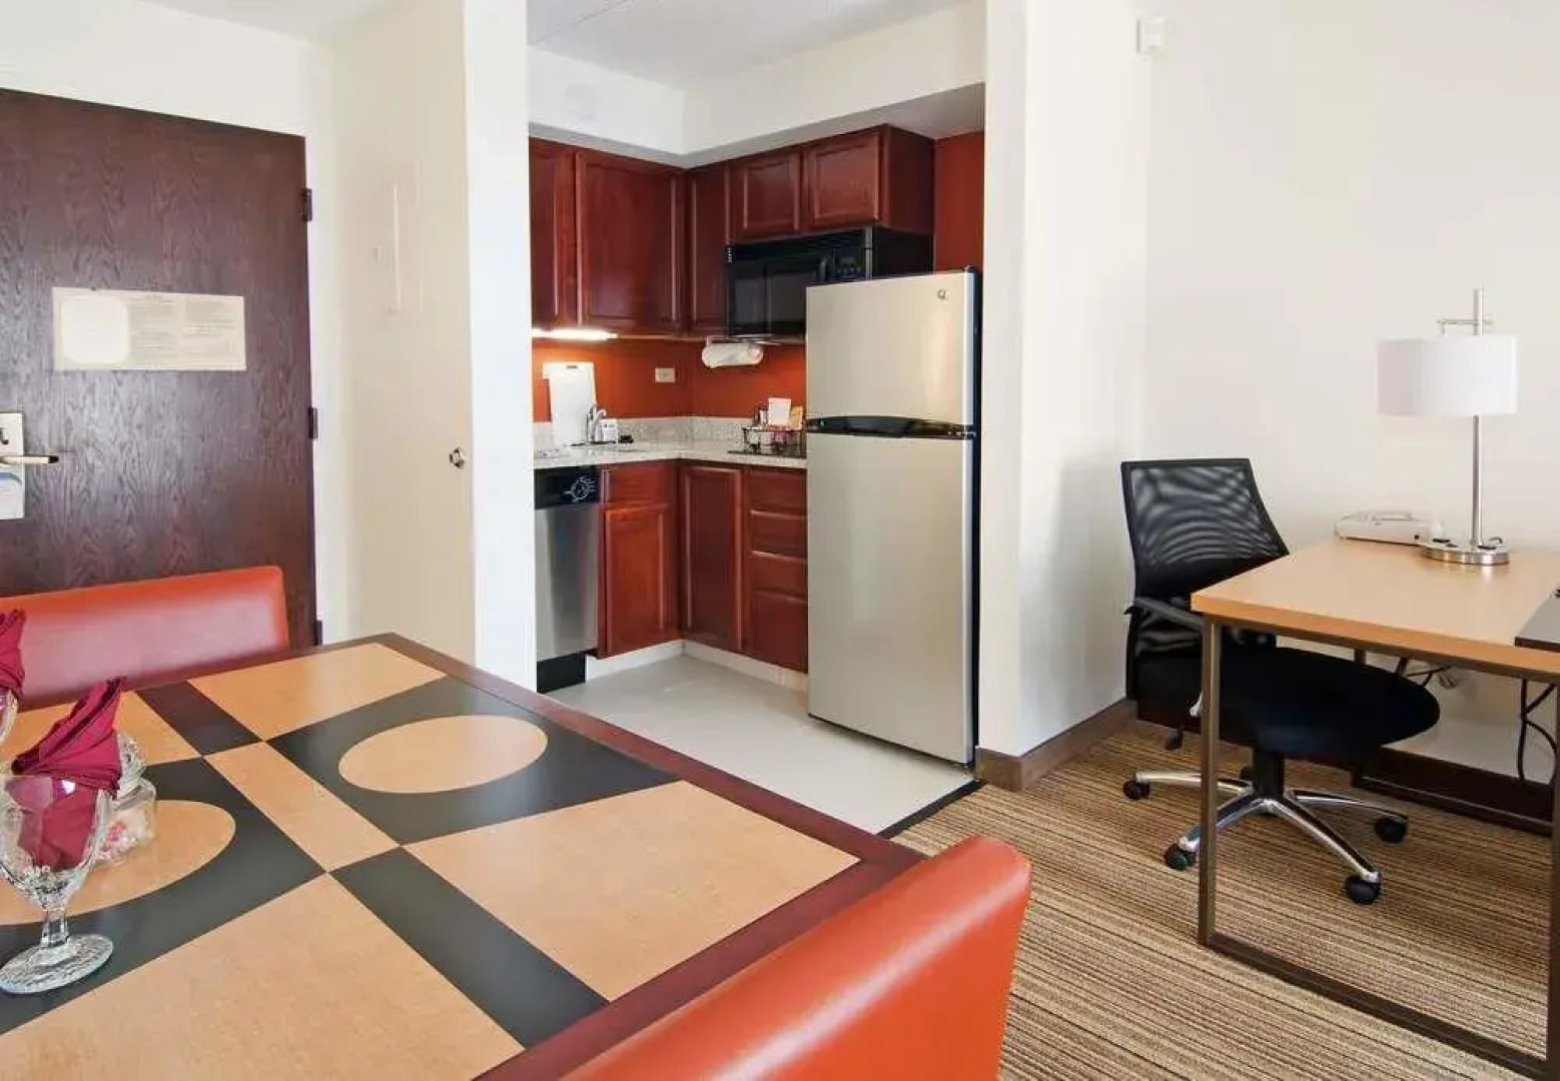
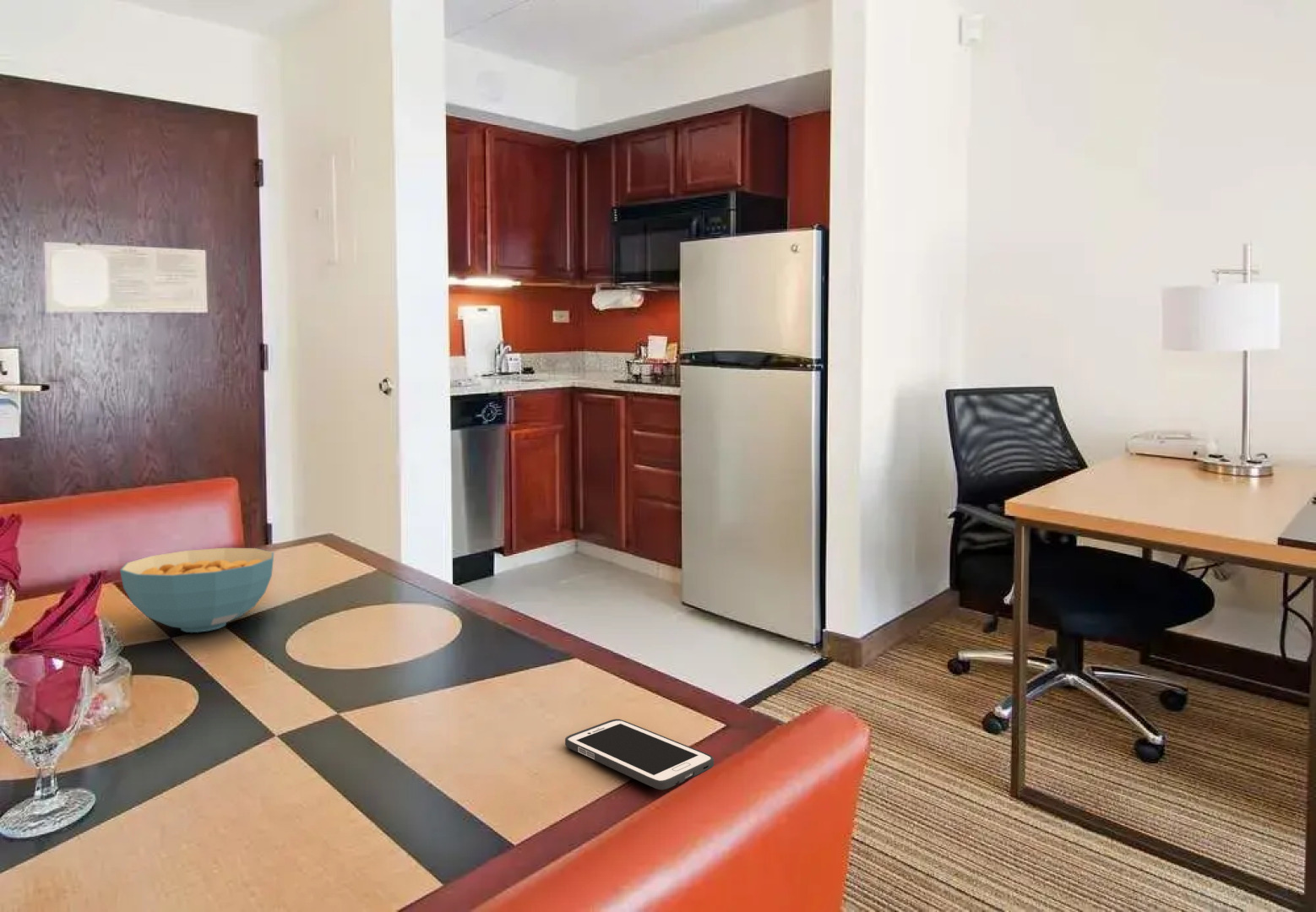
+ cell phone (637, 752)
+ cereal bowl (202, 593)
